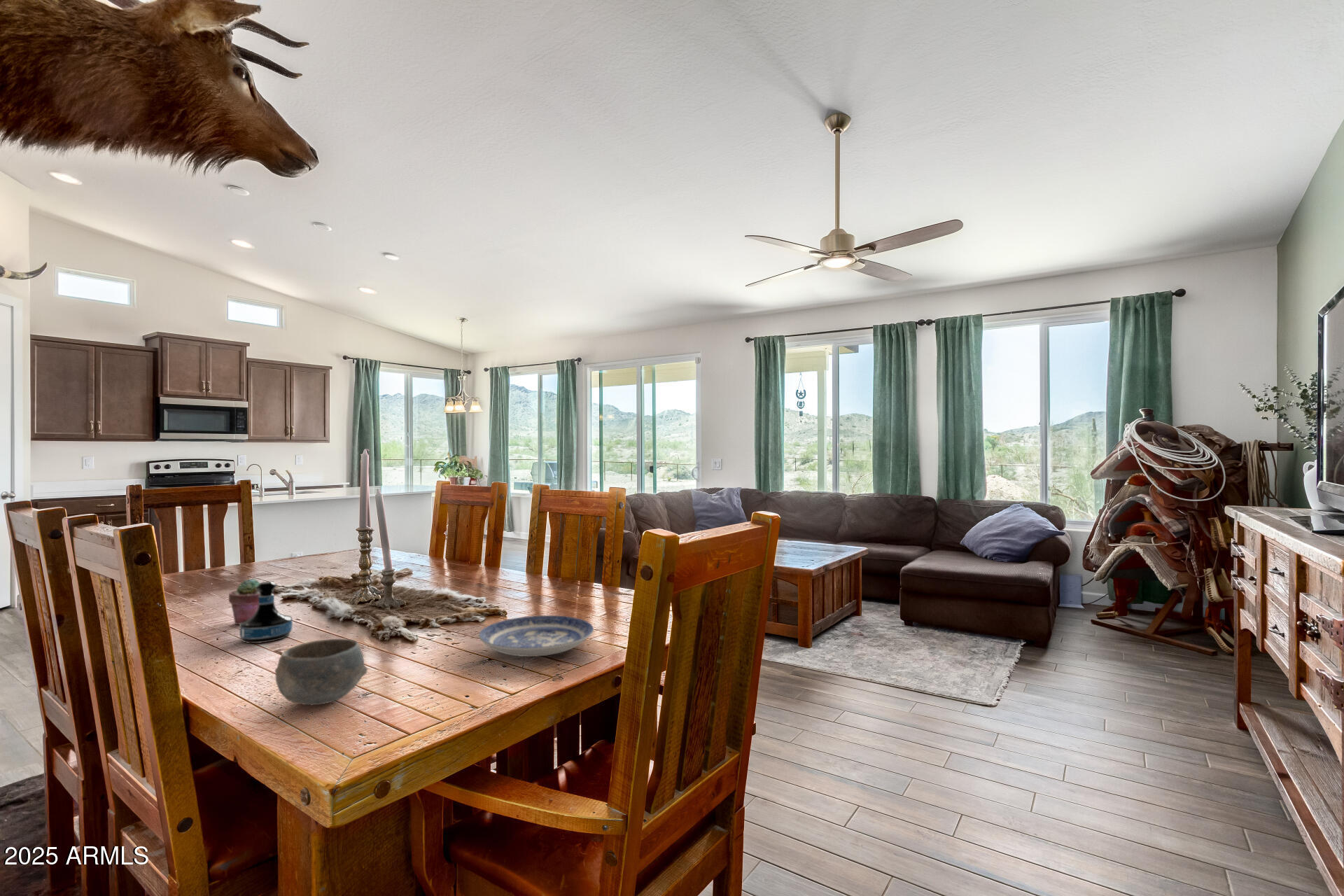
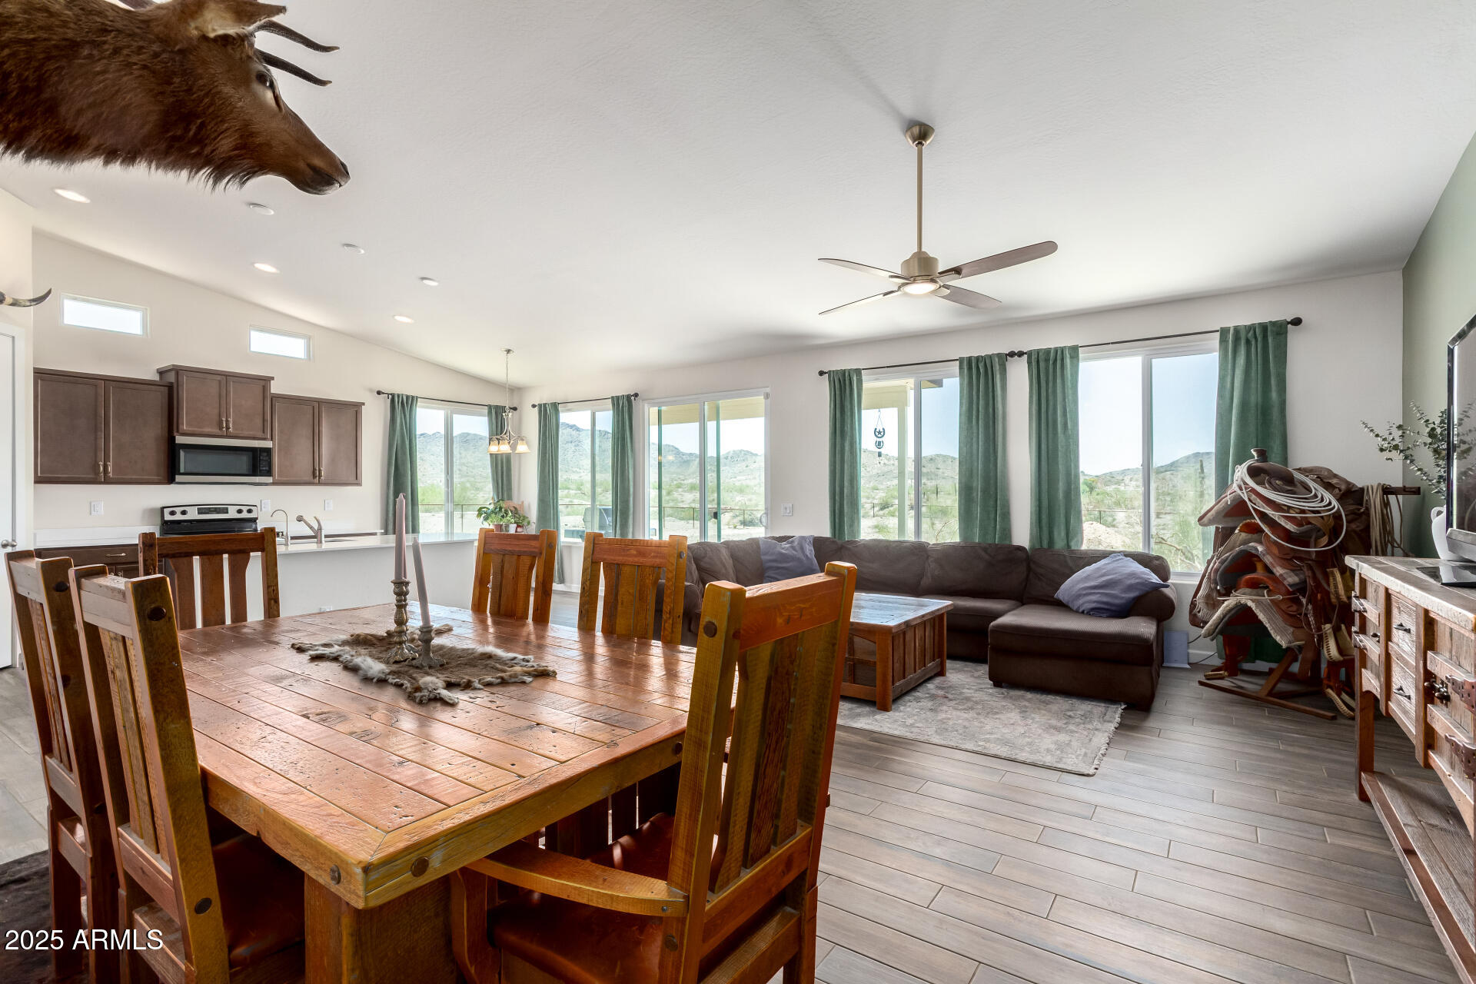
- bowl (323, 673)
- tequila bottle (266, 610)
- potted succulent (248, 600)
- plate (537, 638)
